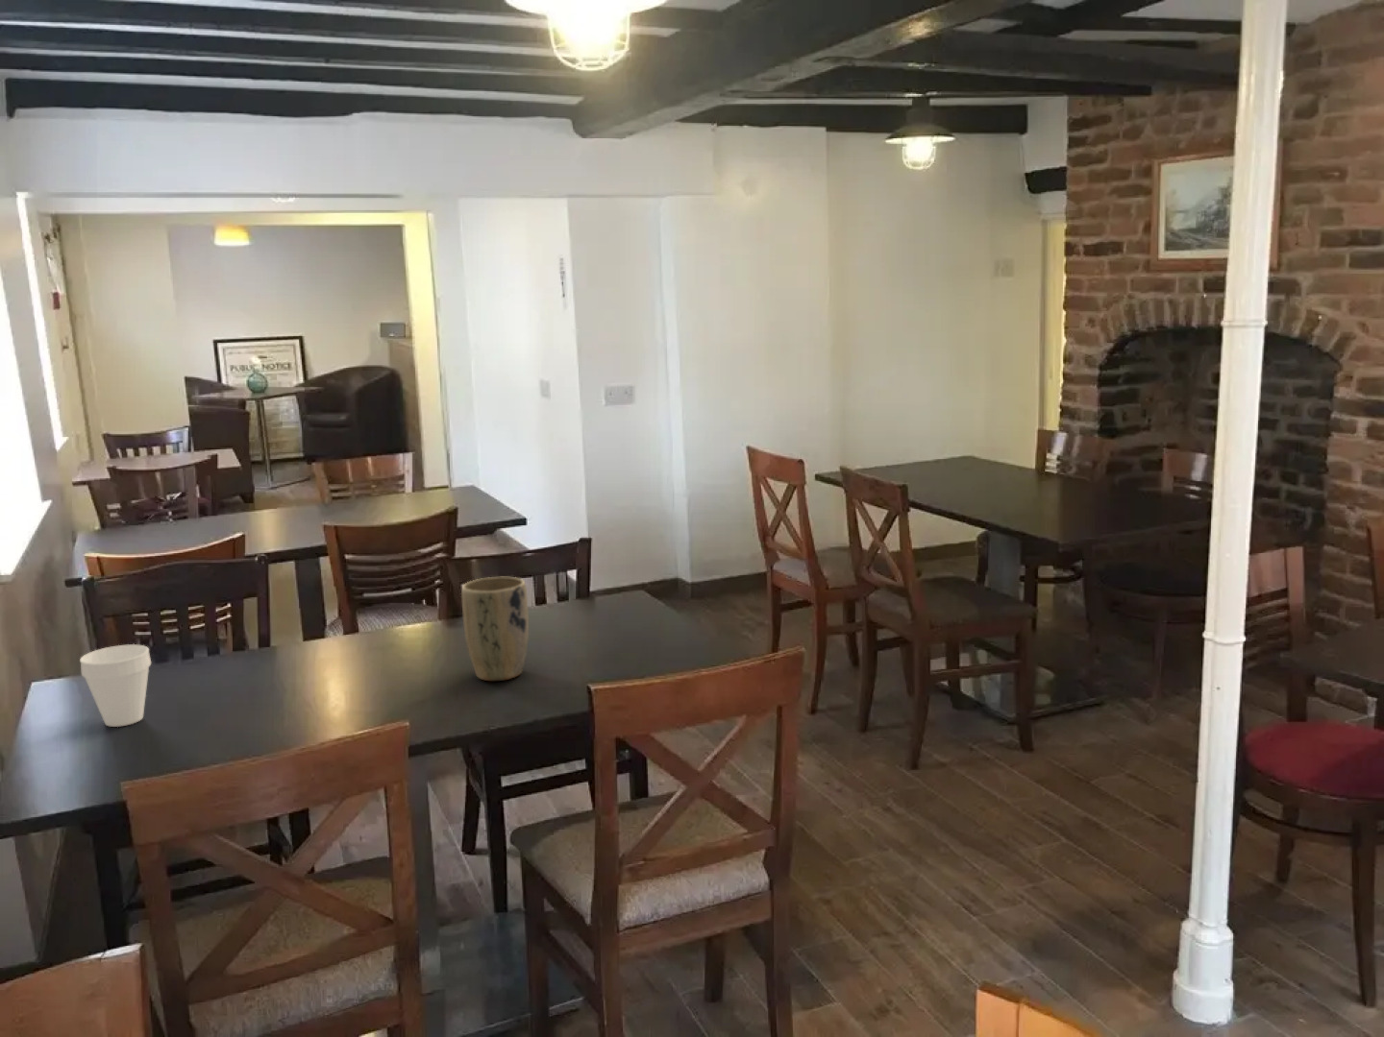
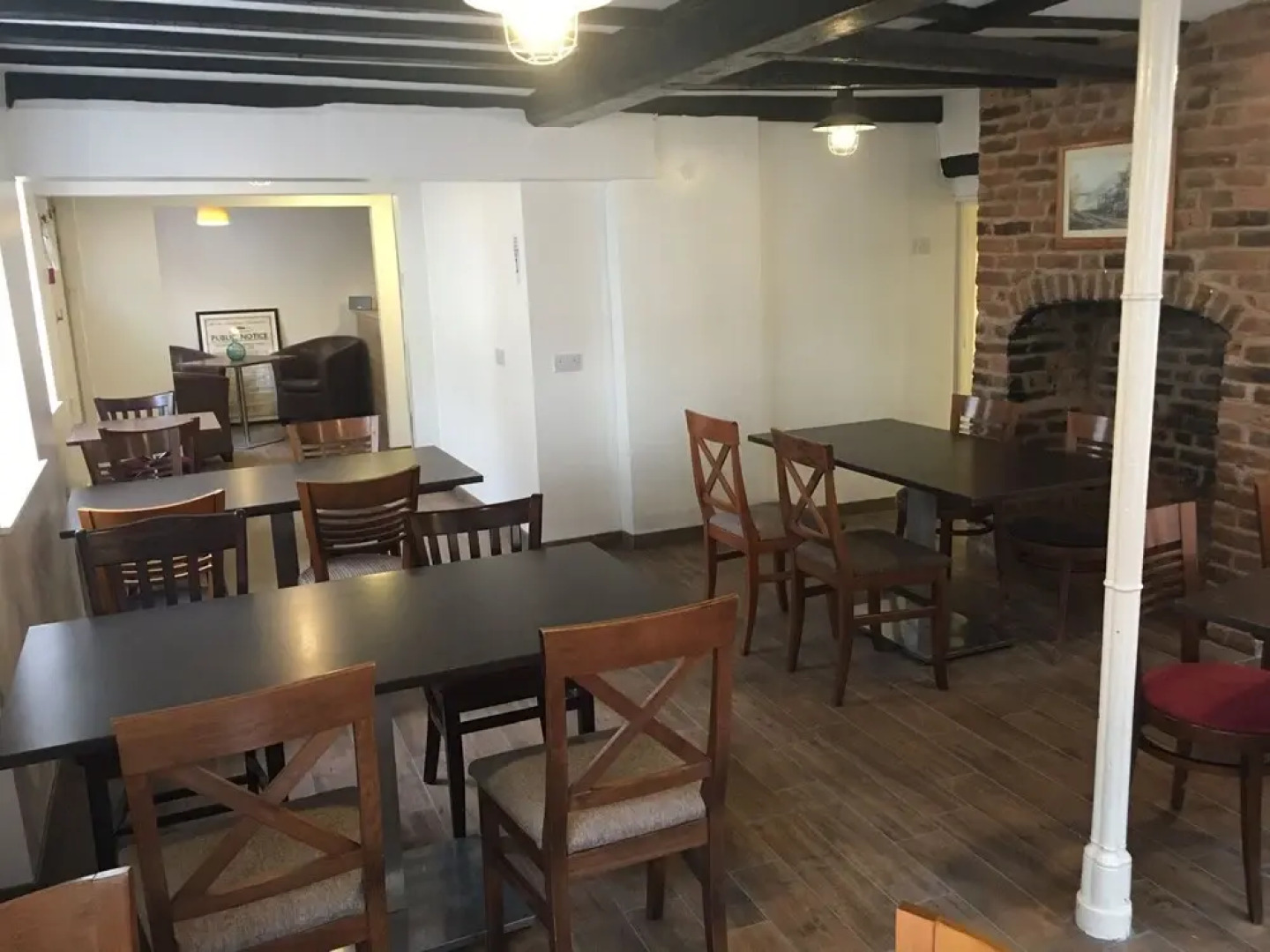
- plant pot (496, 629)
- cup (119, 686)
